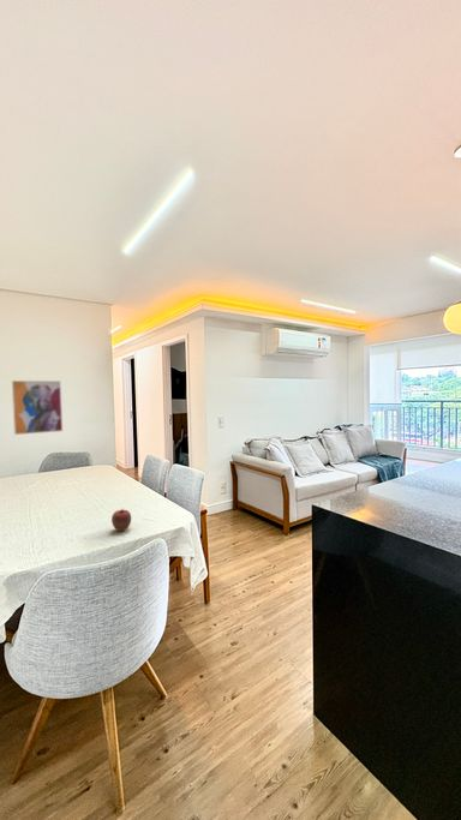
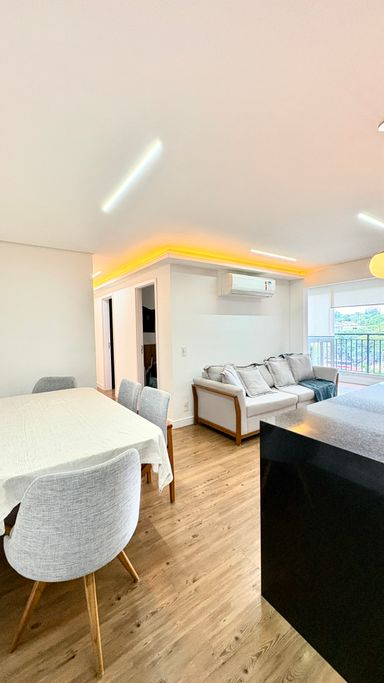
- wall art (37, 406)
- apple (121, 519)
